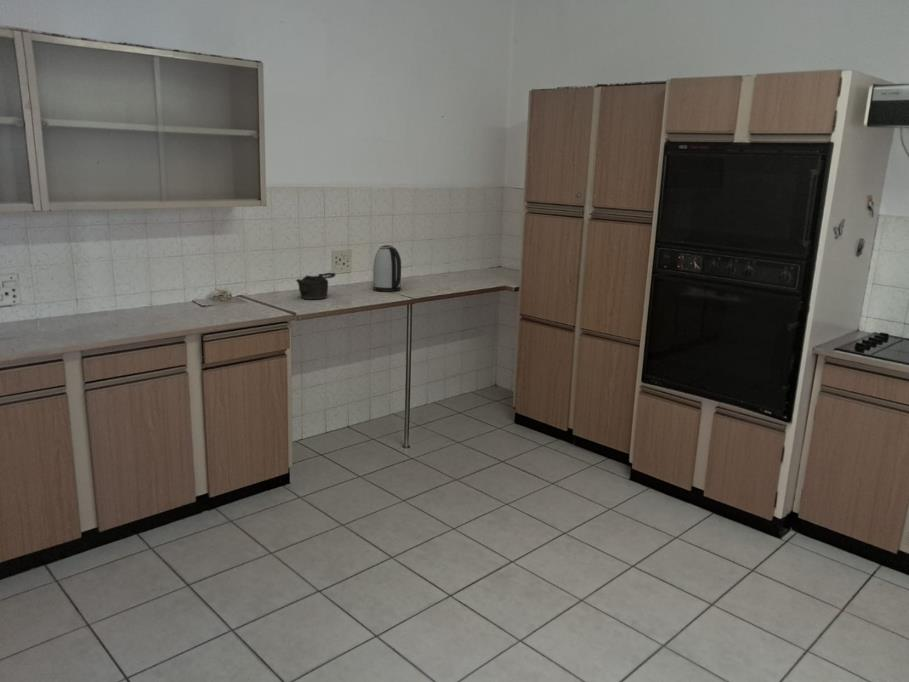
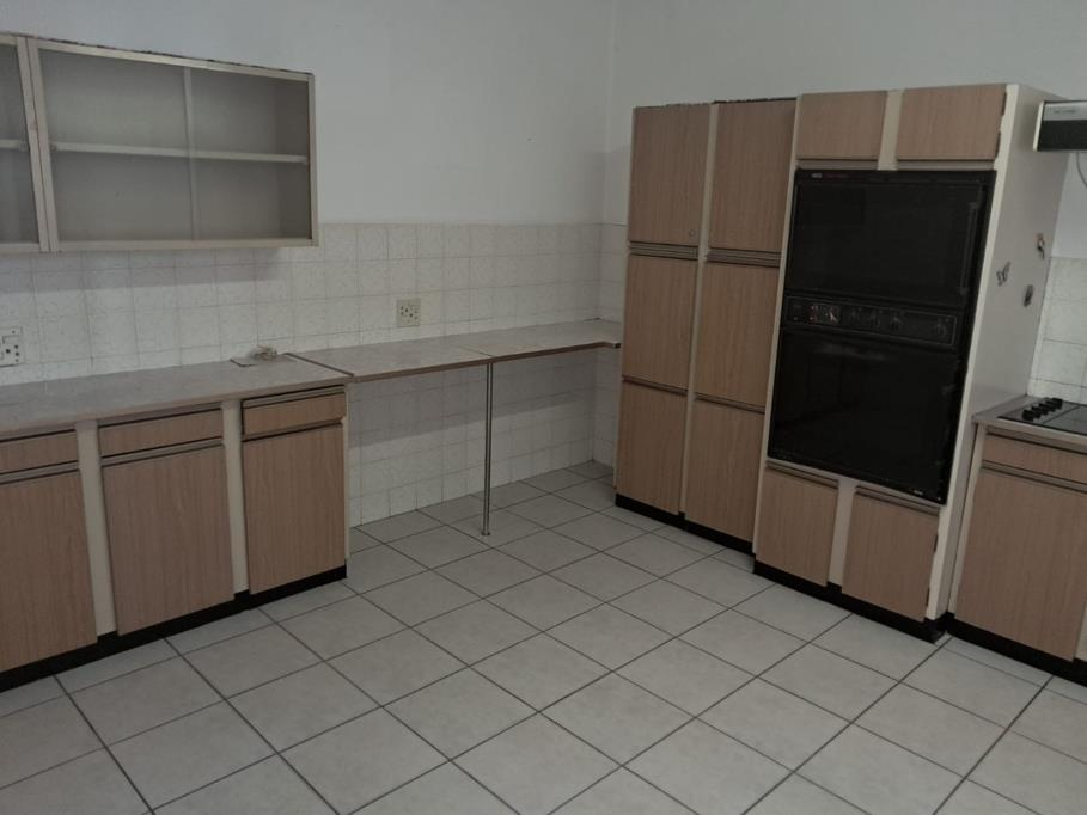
- teapot (313, 286)
- kettle (389, 268)
